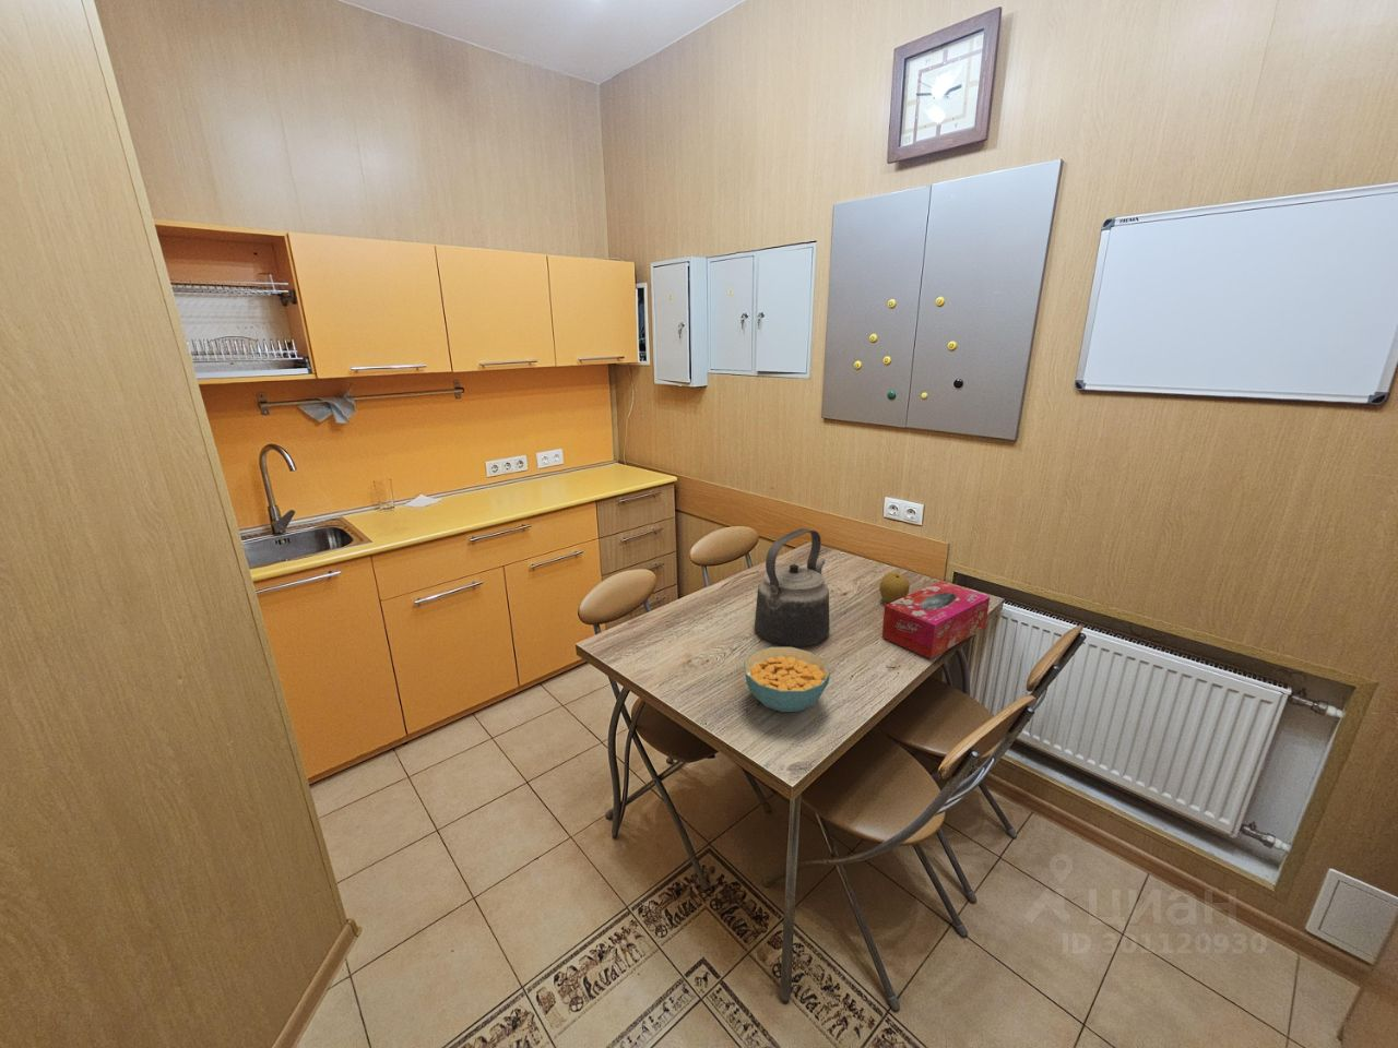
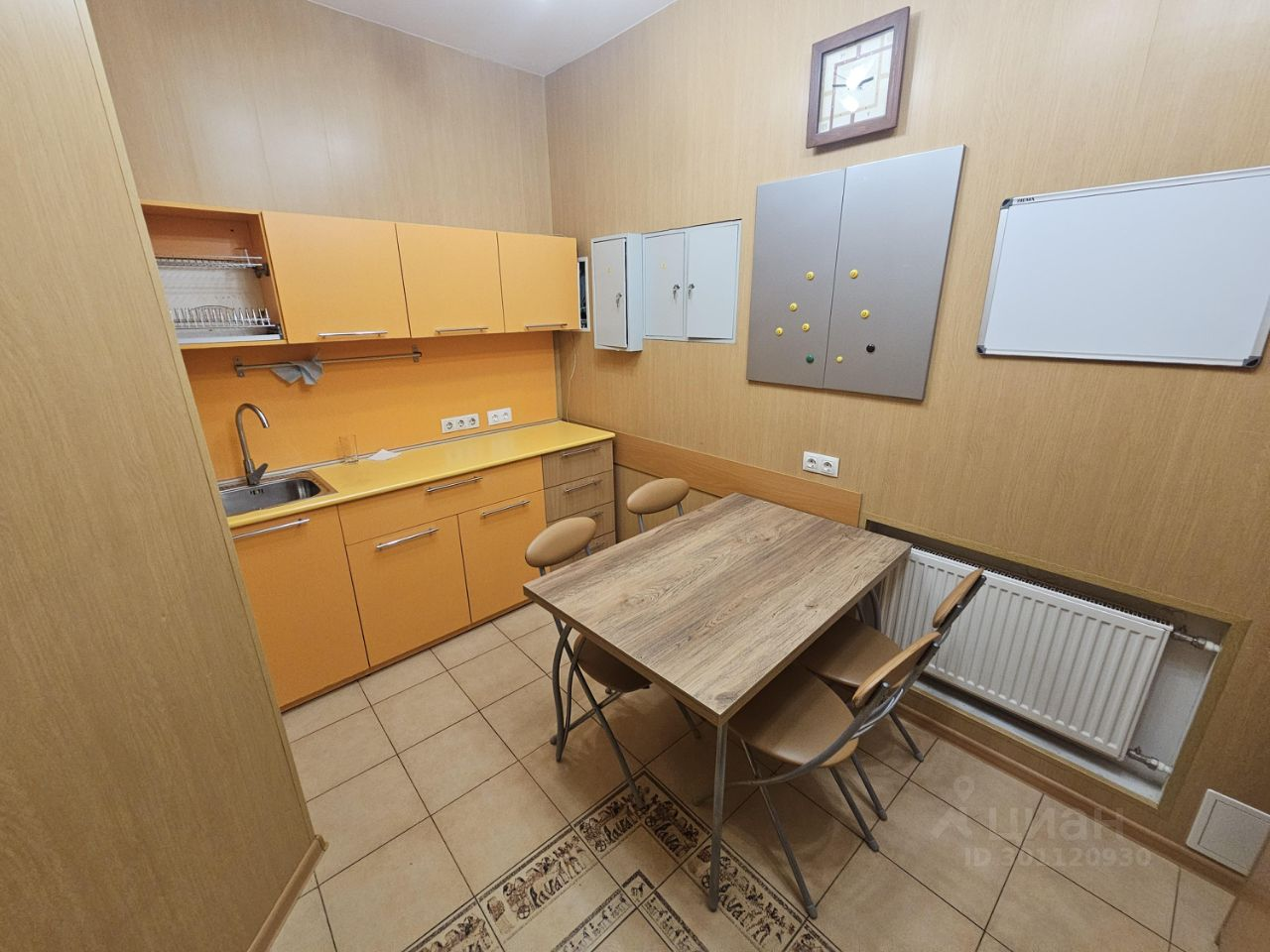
- tissue box (936, 616)
- fruit (894, 588)
- kettle (797, 580)
- cereal bowl (785, 686)
